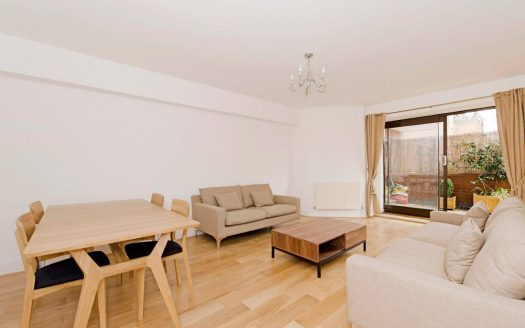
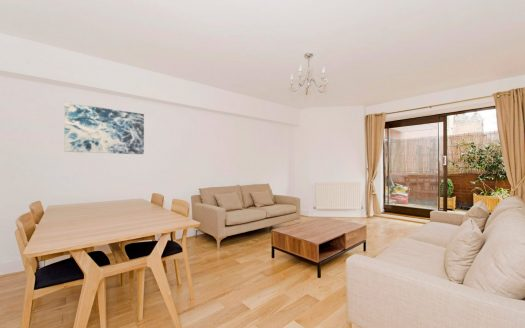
+ wall art (107, 131)
